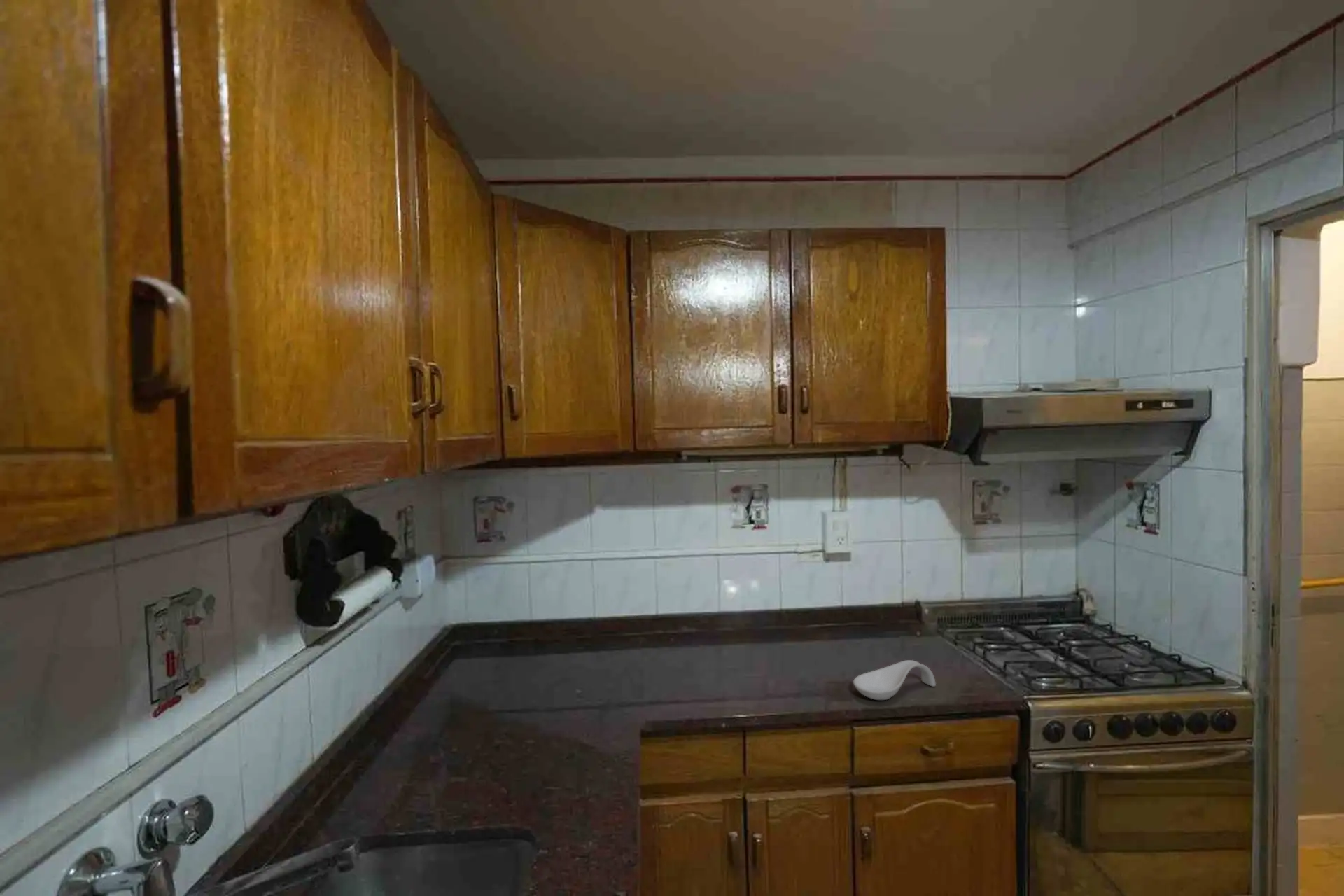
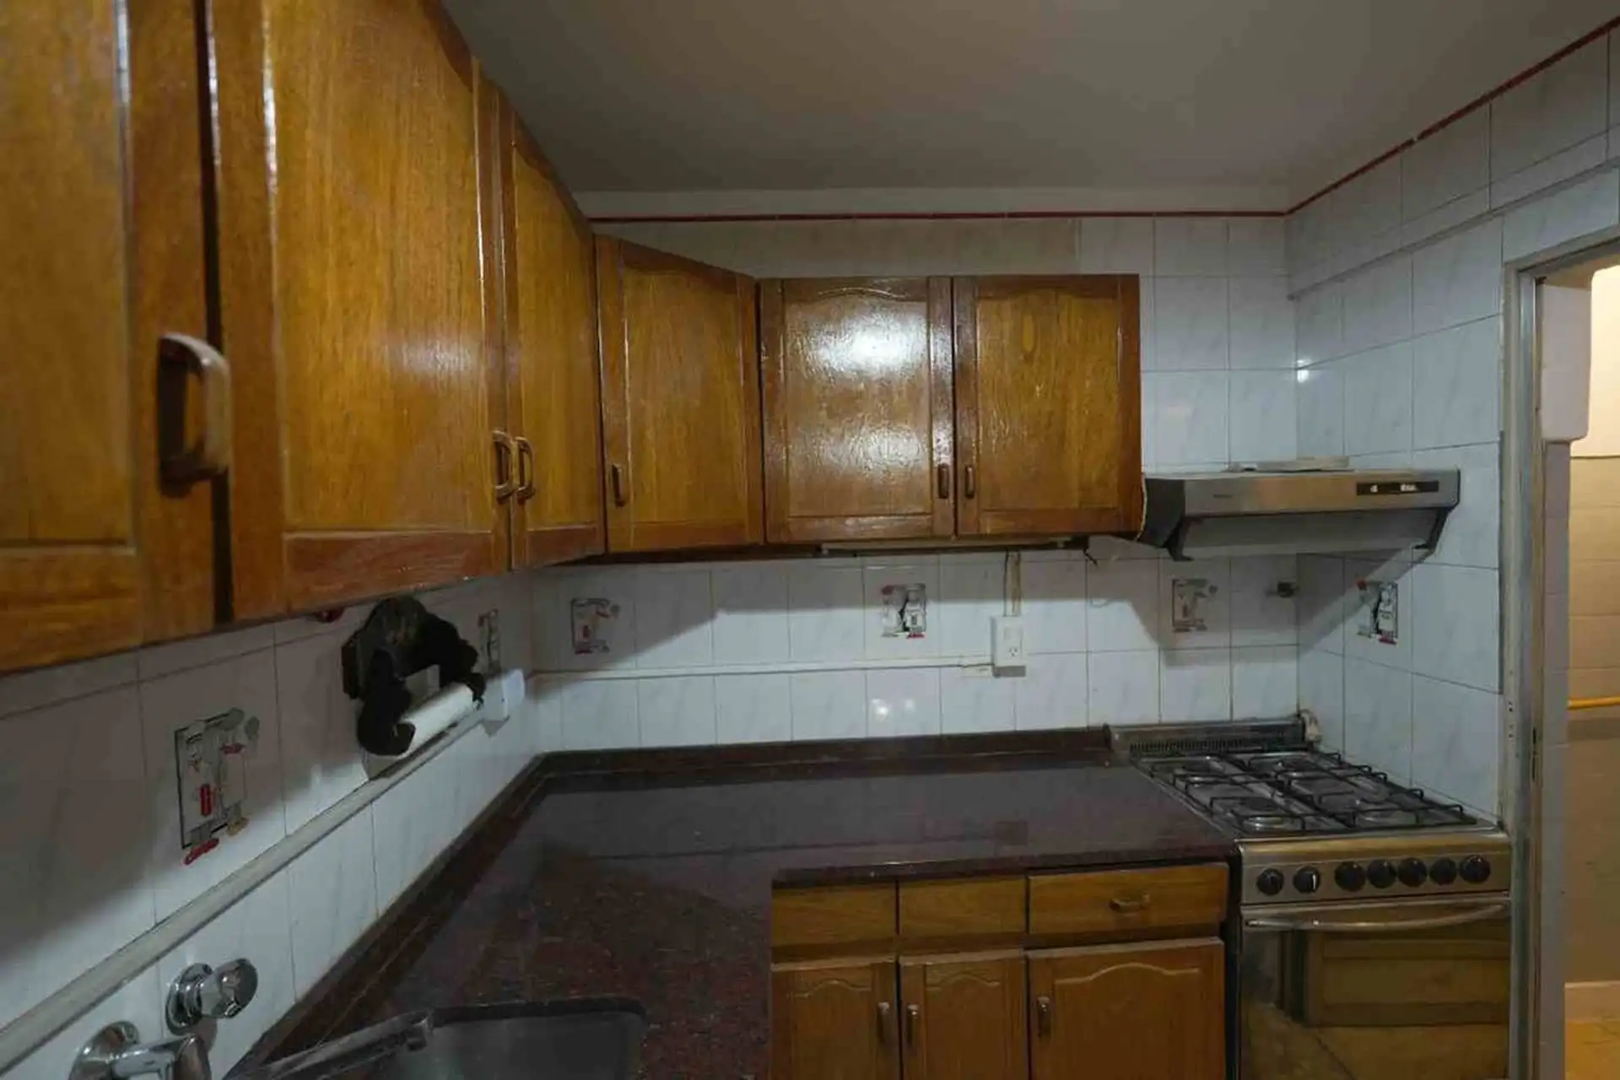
- spoon rest (895, 678)
